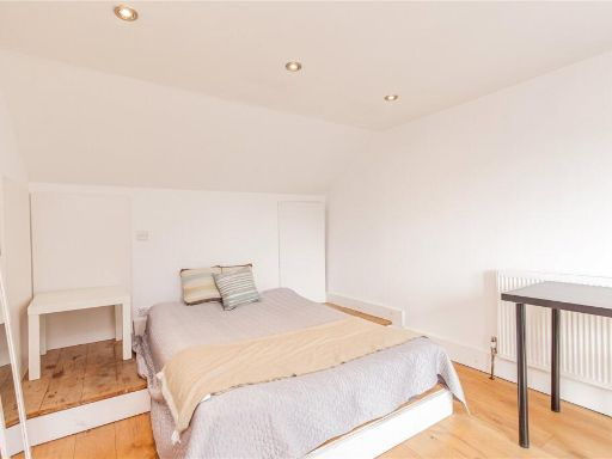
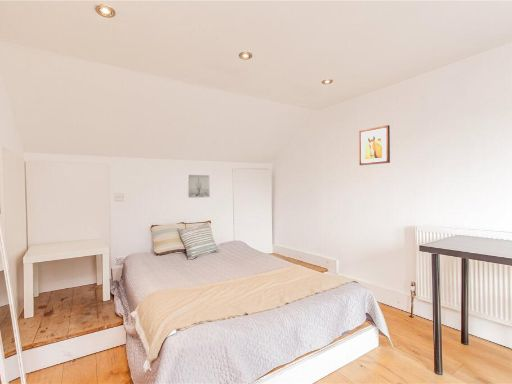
+ wall art (373, 146)
+ wall art (198, 186)
